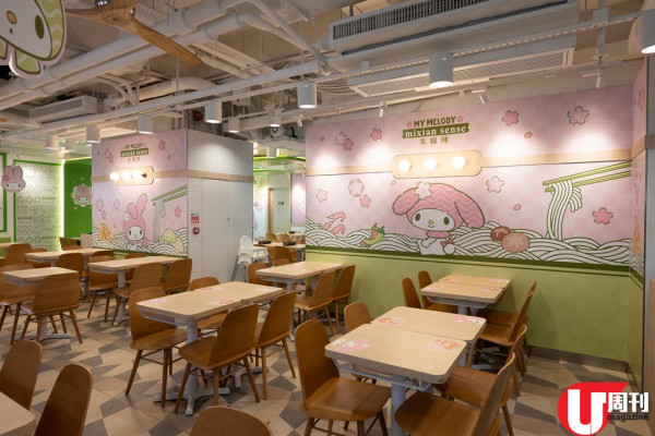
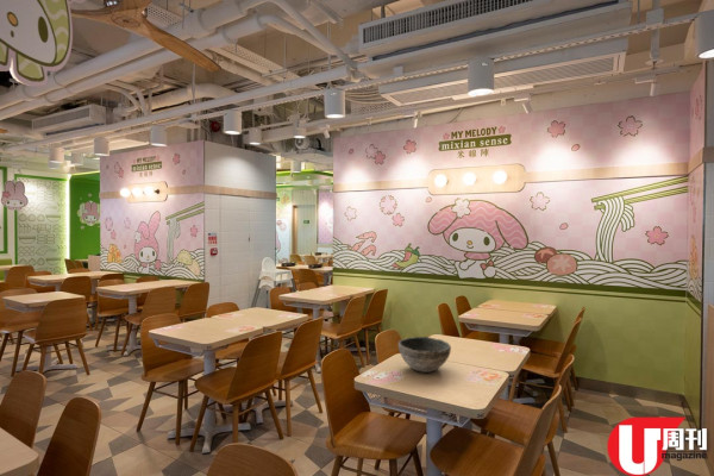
+ bowl (424, 356)
